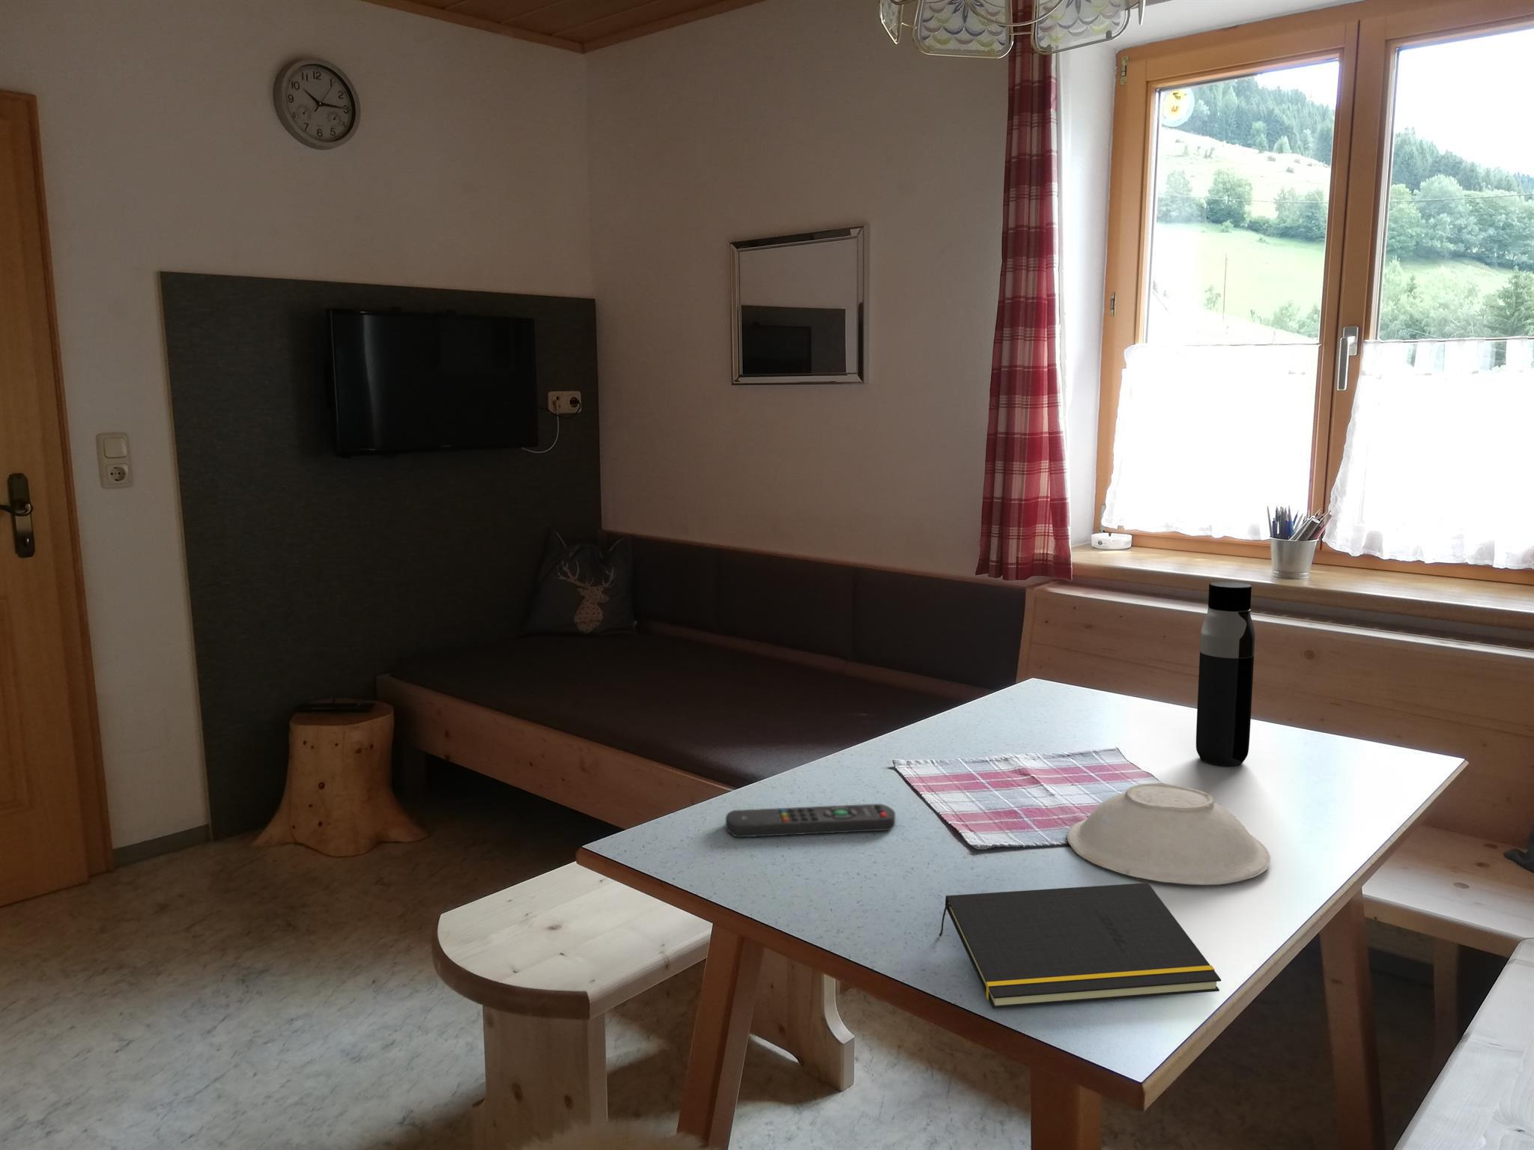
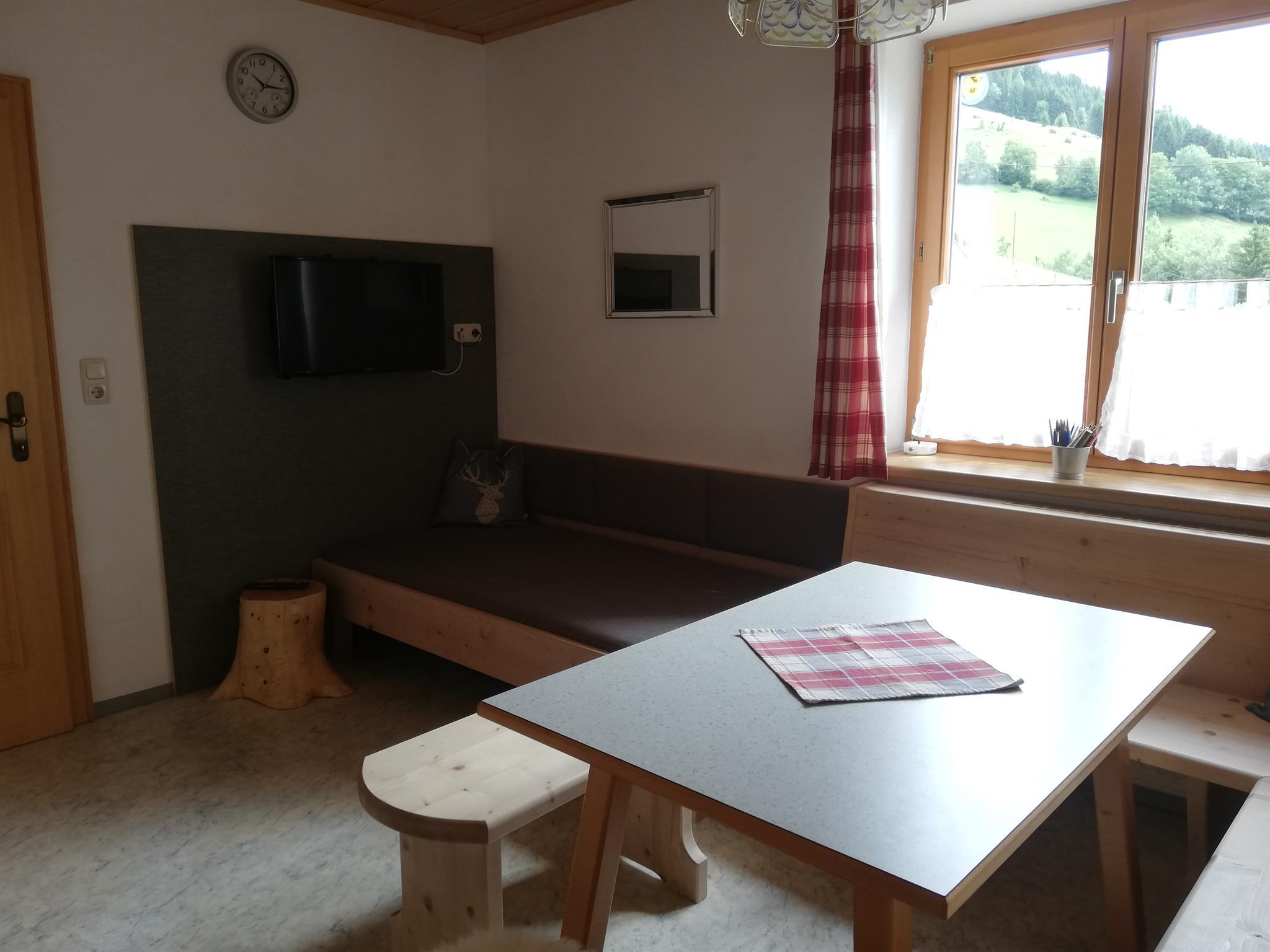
- water bottle (1226, 673)
- notepad (1075, 940)
- bowl (1167, 820)
- remote control (810, 819)
